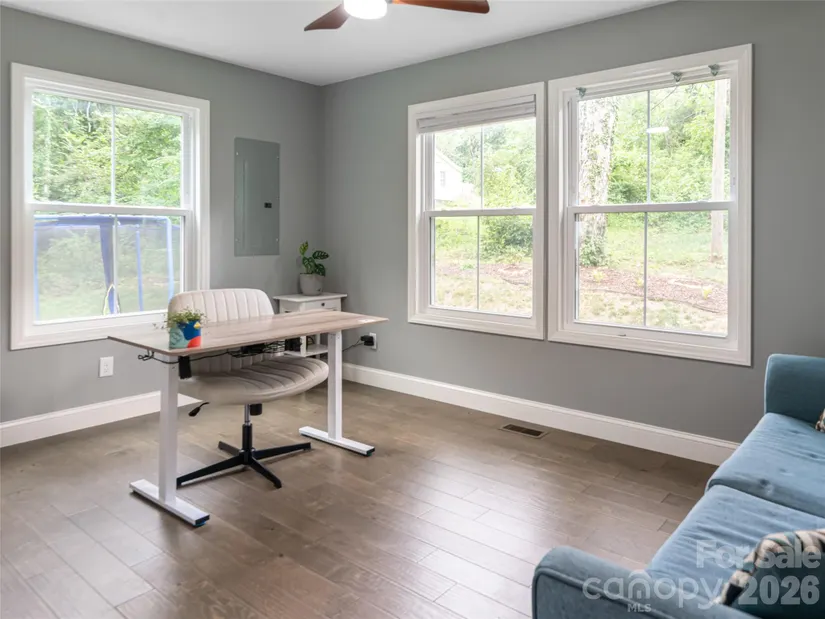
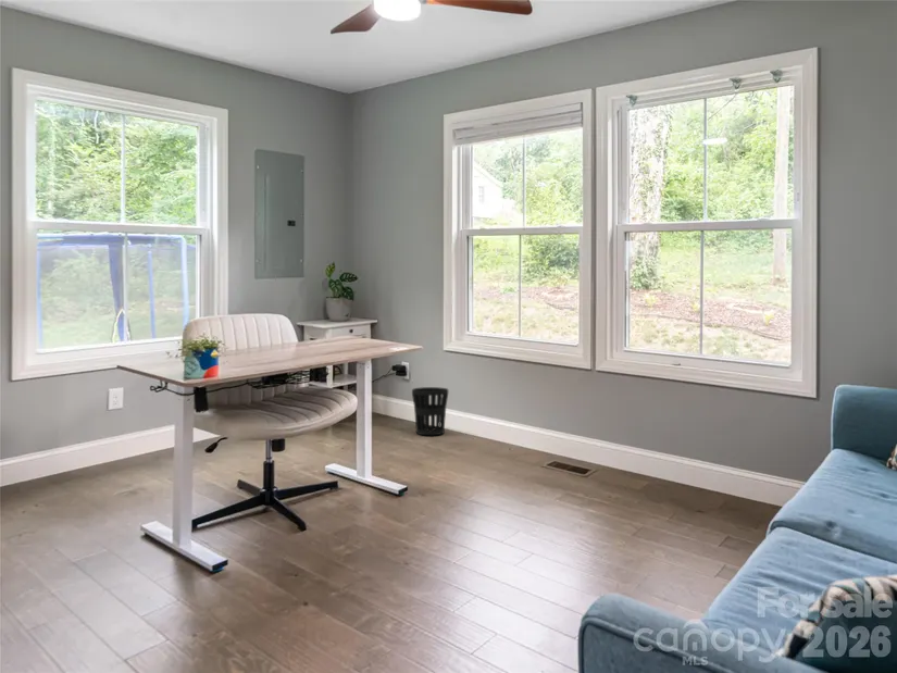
+ wastebasket (429, 410)
